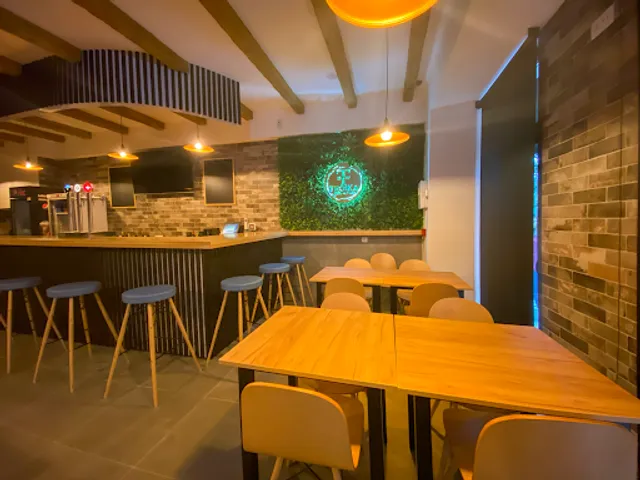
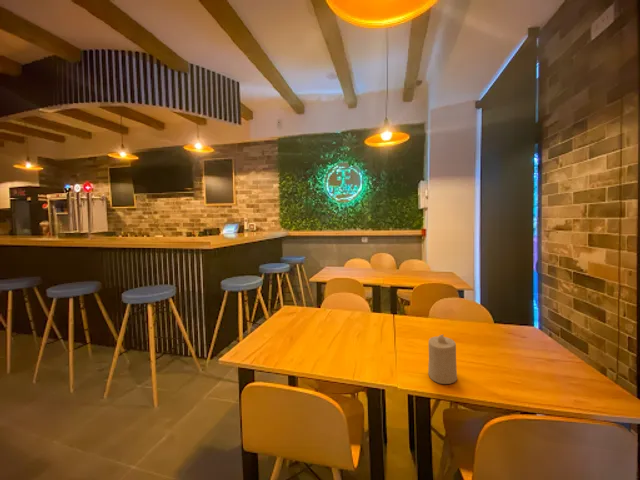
+ candle (442, 355)
